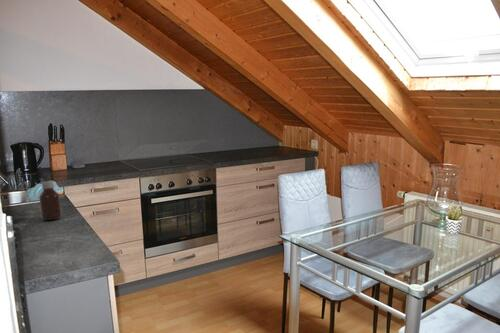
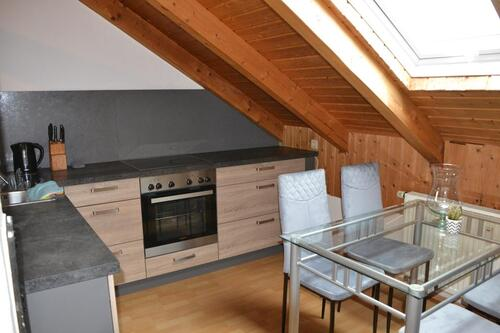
- bottle (50, 200)
